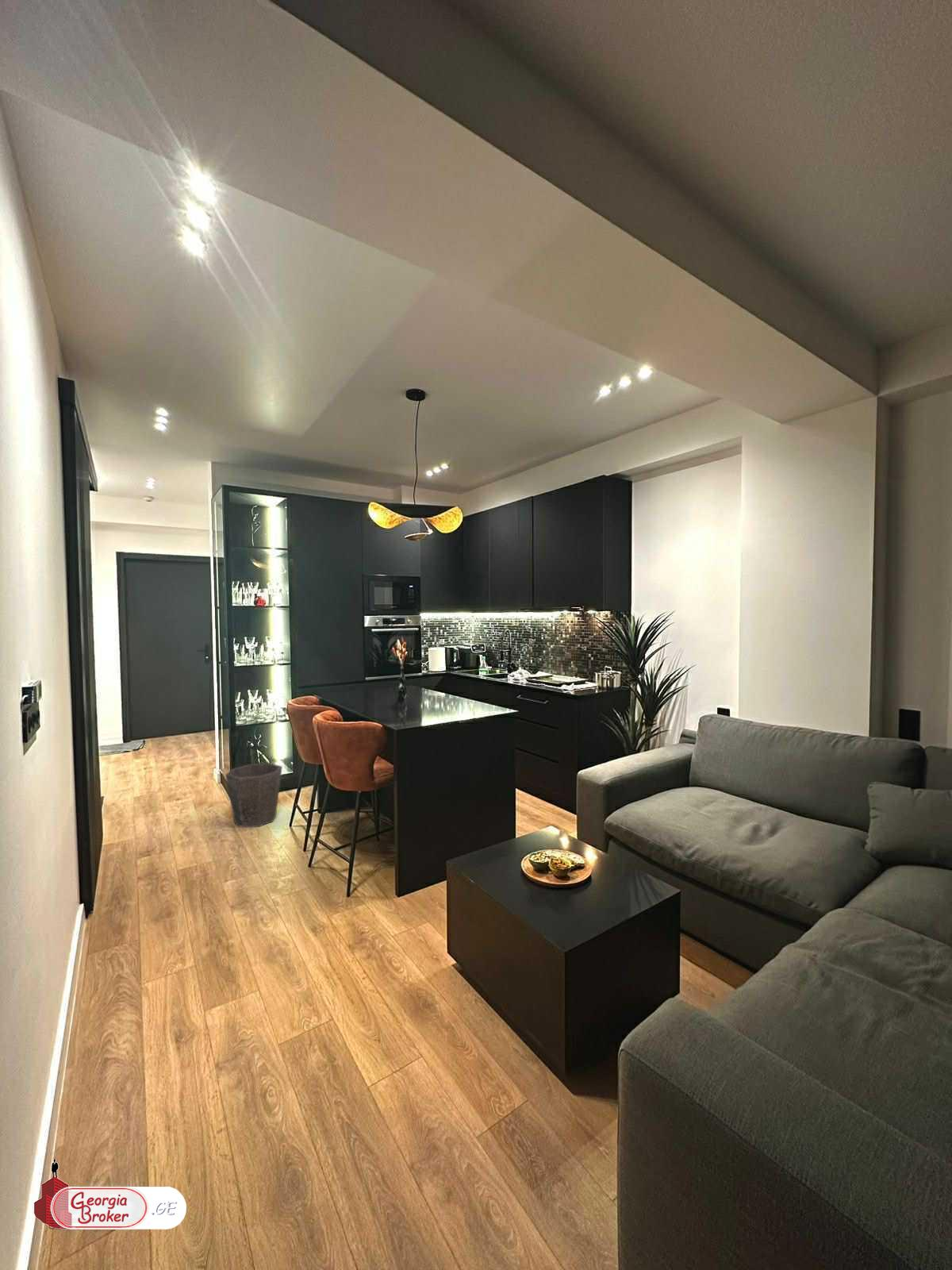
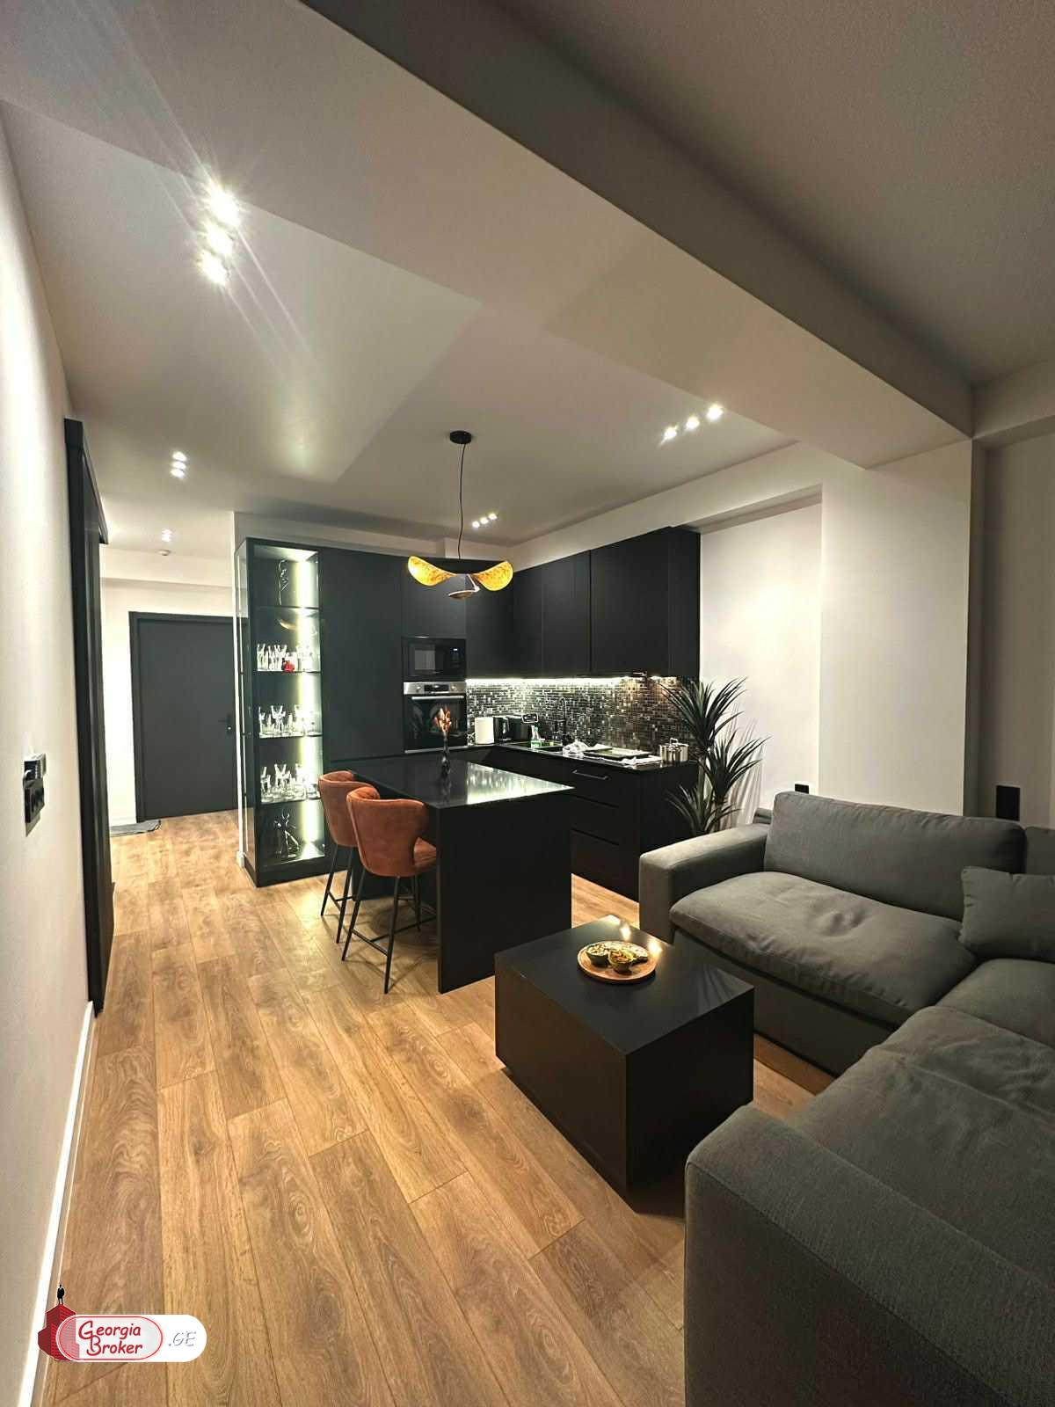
- waste bin (255, 795)
